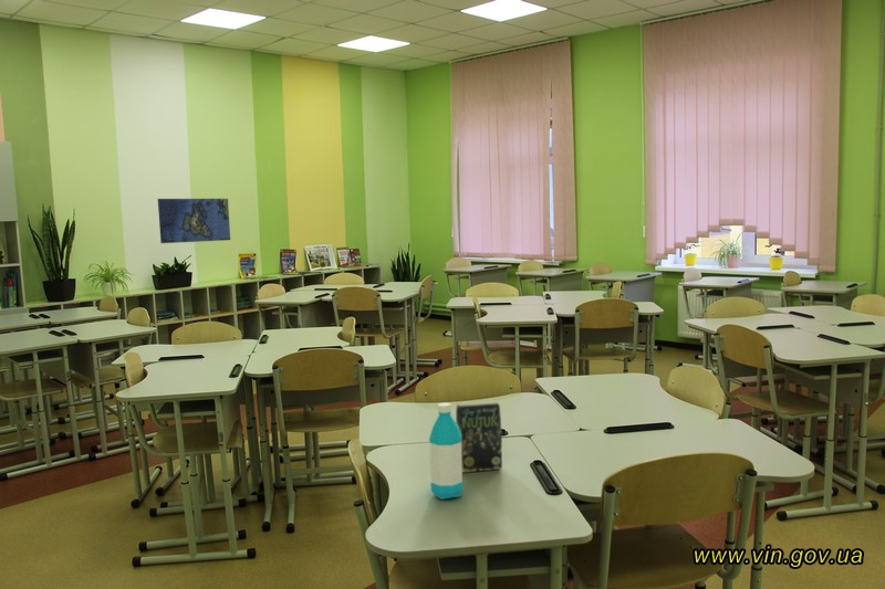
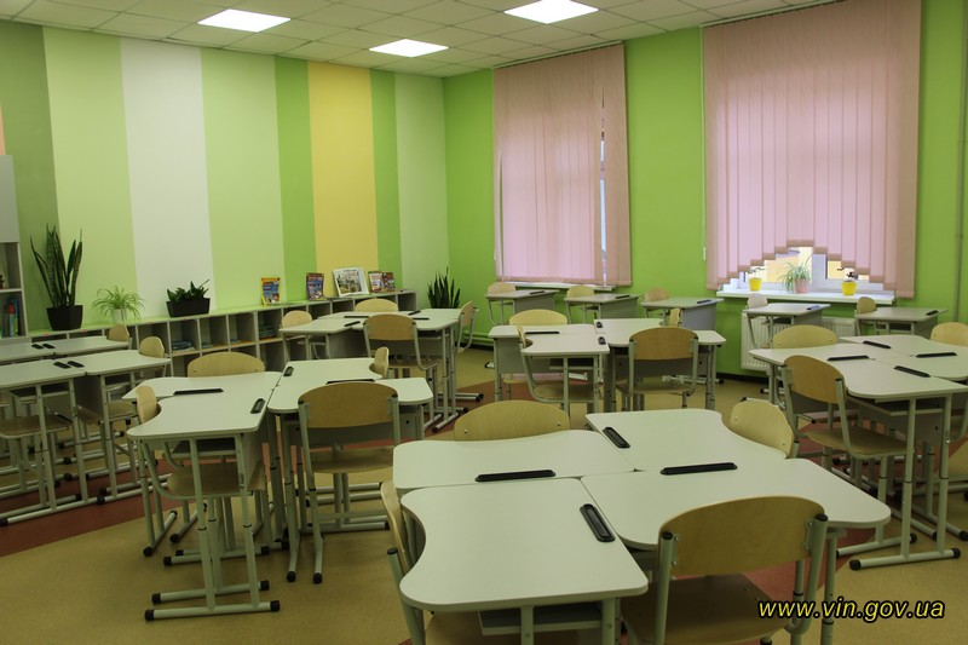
- book (478, 435)
- water bottle (446, 450)
- map (196, 220)
